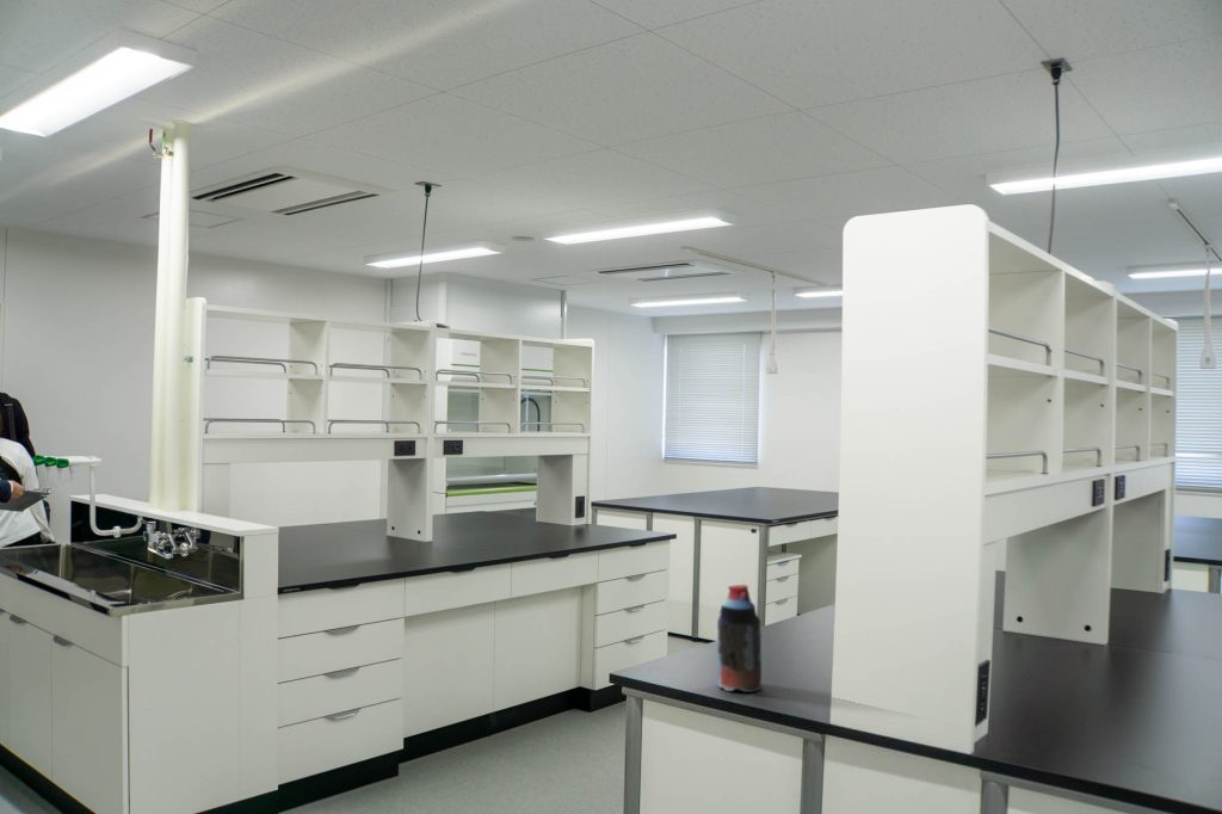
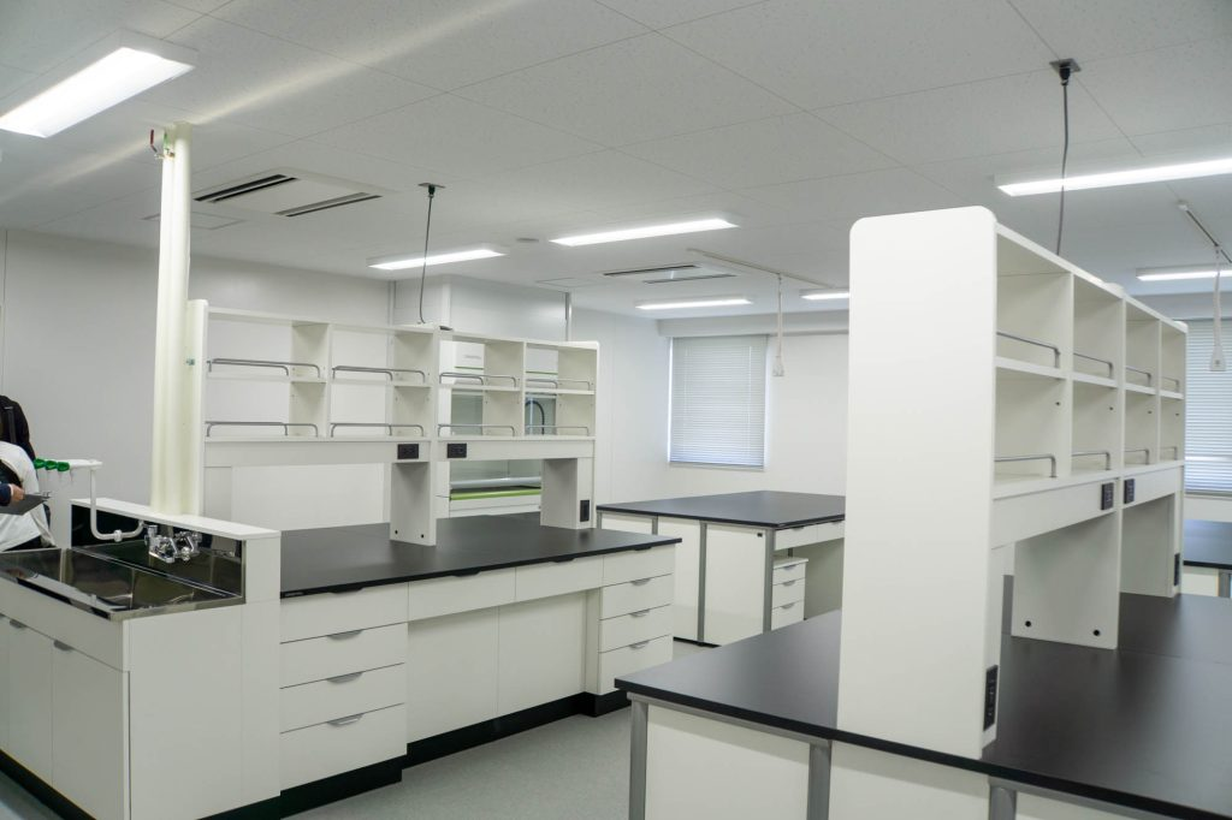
- bottle (740, 635)
